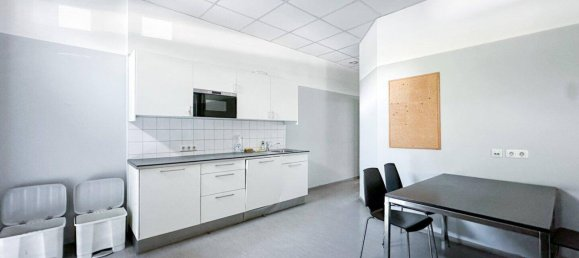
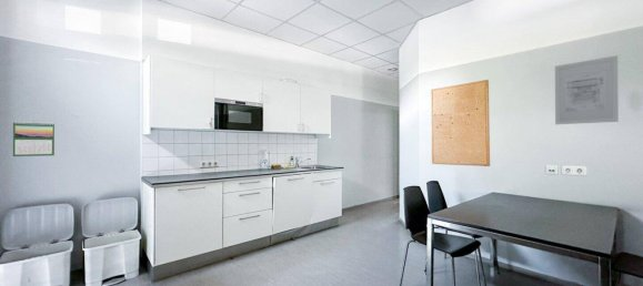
+ calendar (34, 139)
+ wall art (584, 92)
